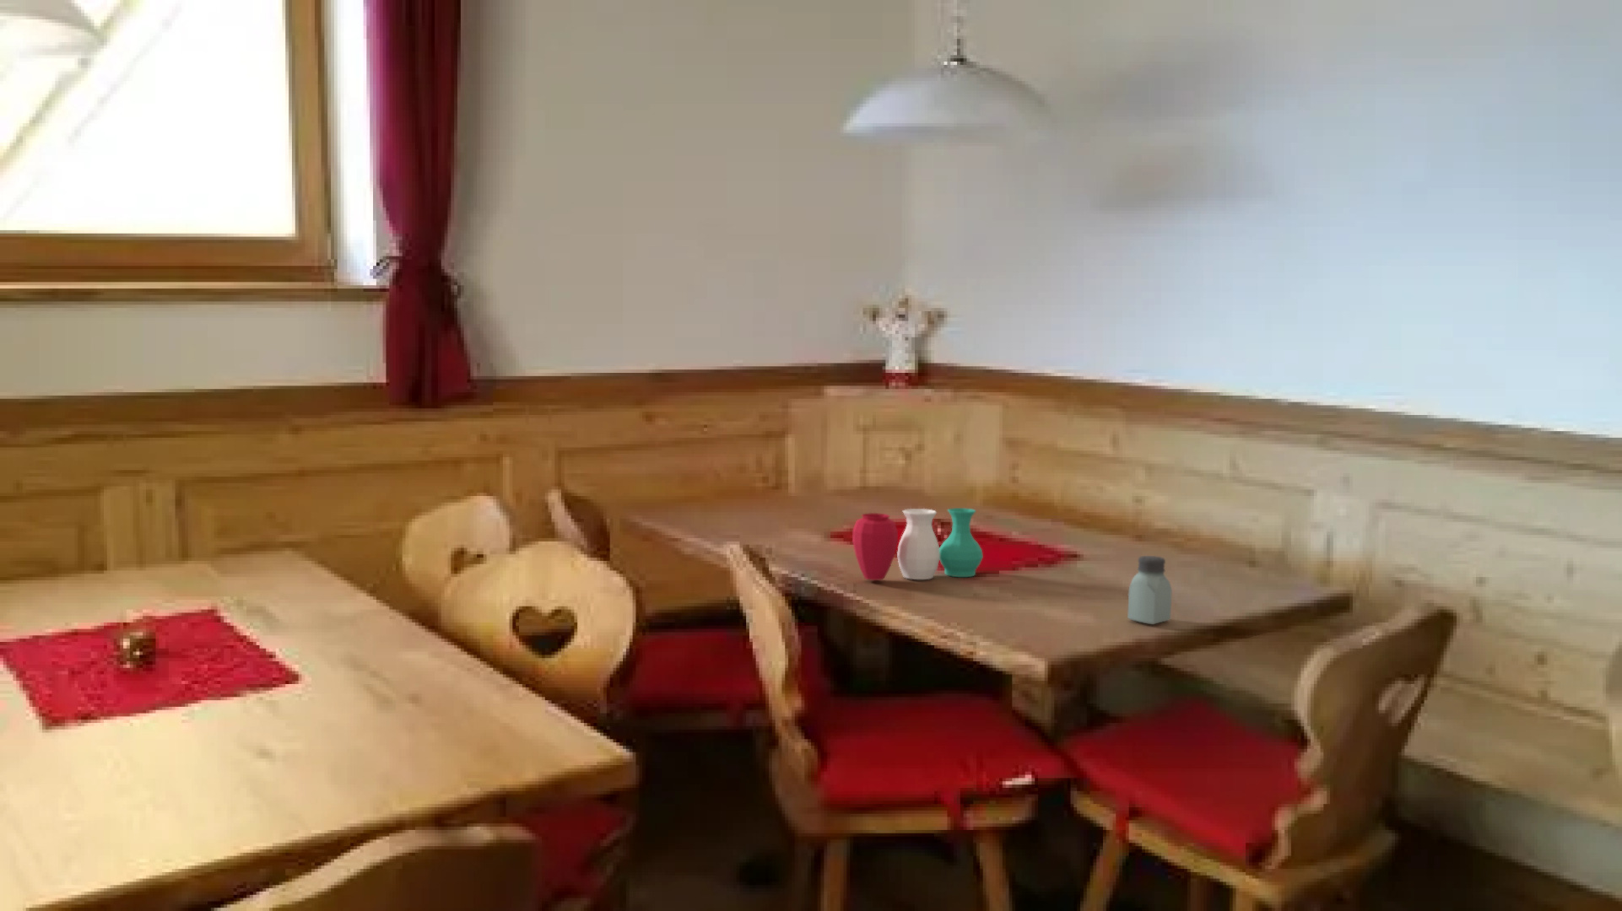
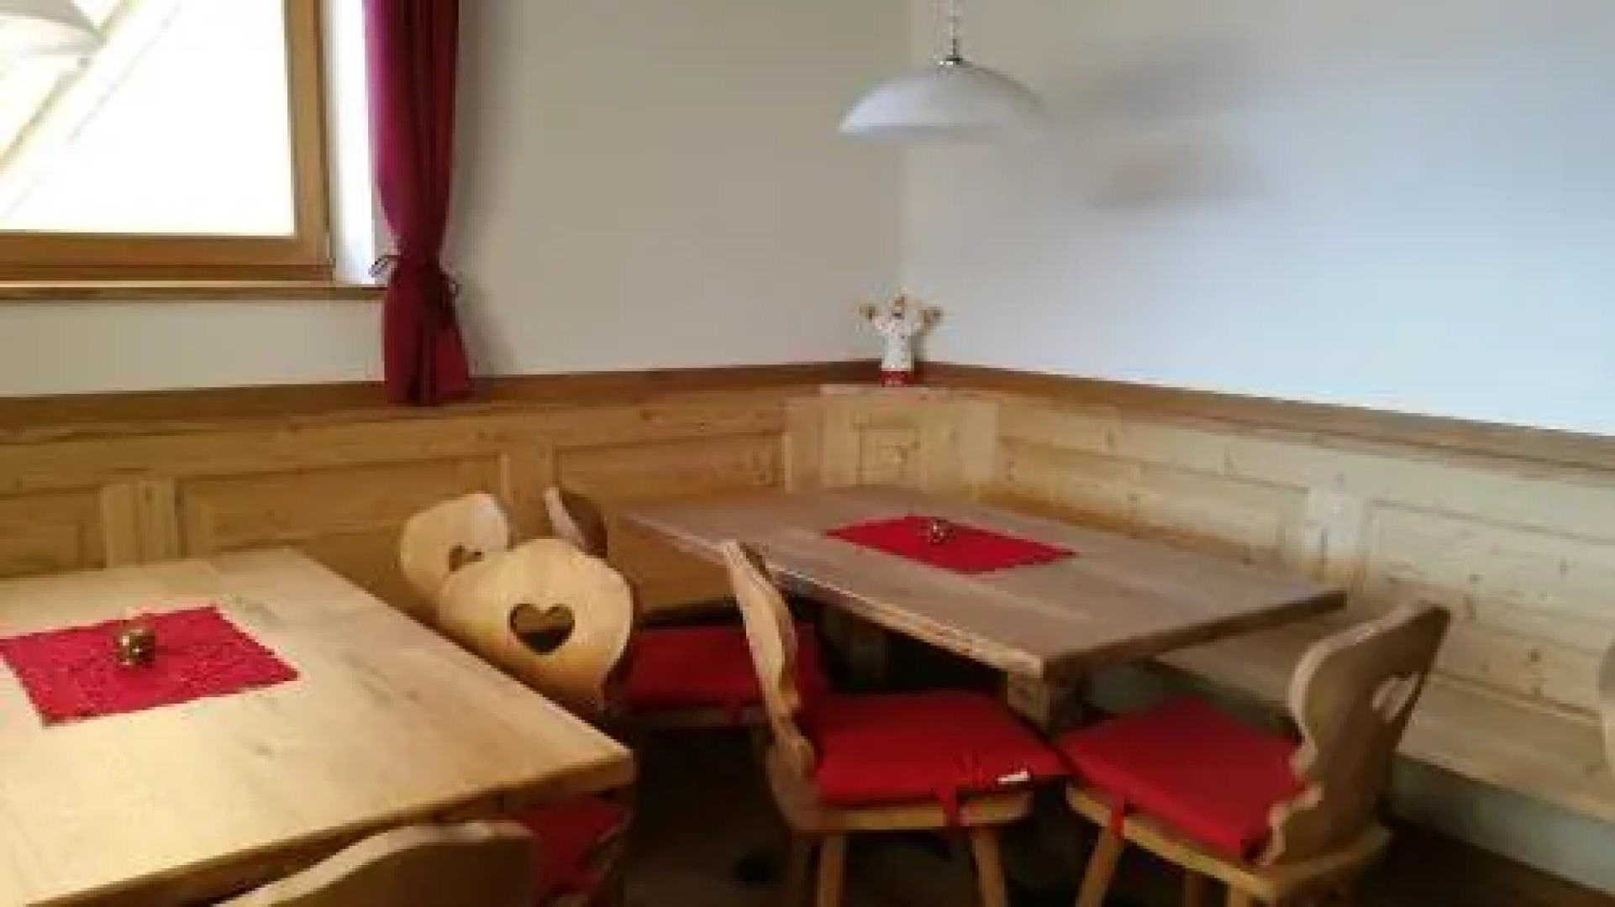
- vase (918, 545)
- saltshaker (1151, 589)
